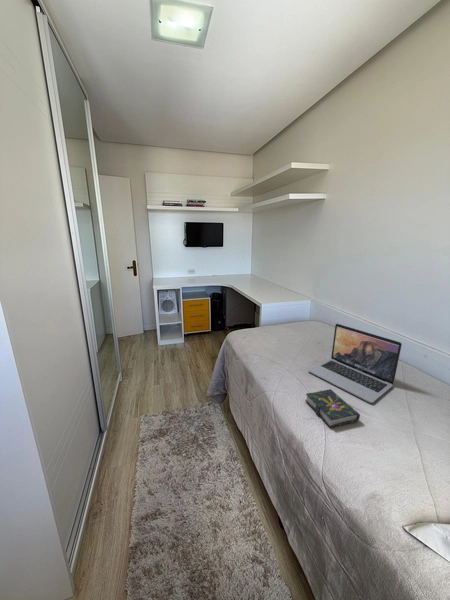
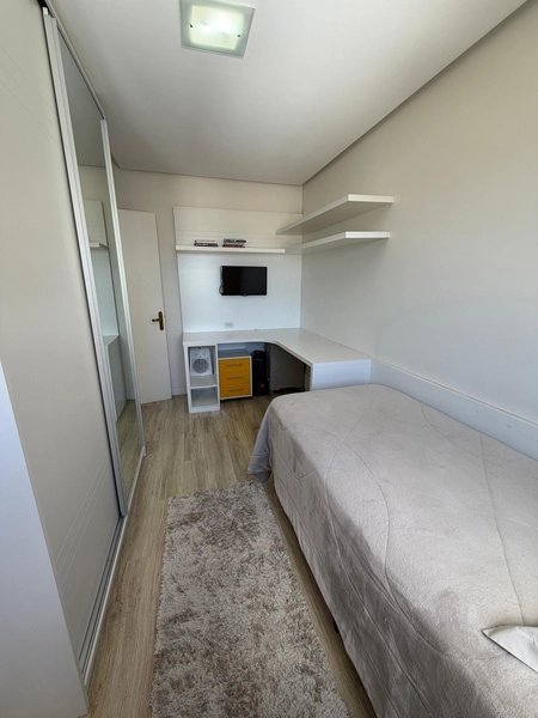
- book (330, 406)
- laptop (351, 358)
